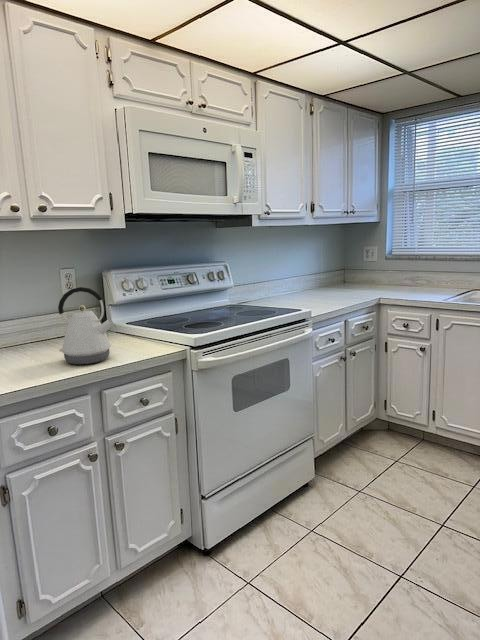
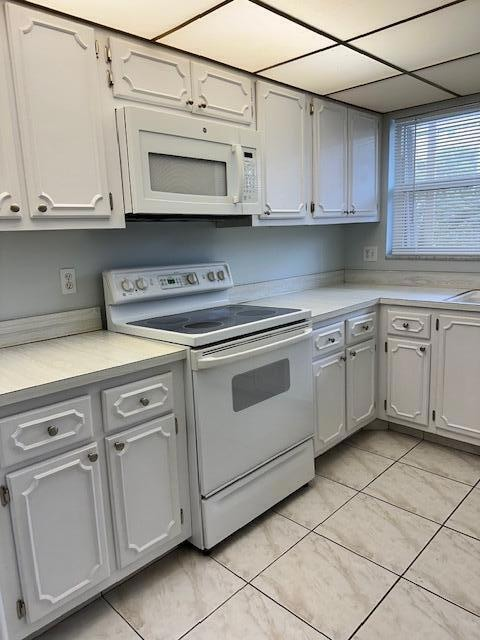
- kettle (85, 324)
